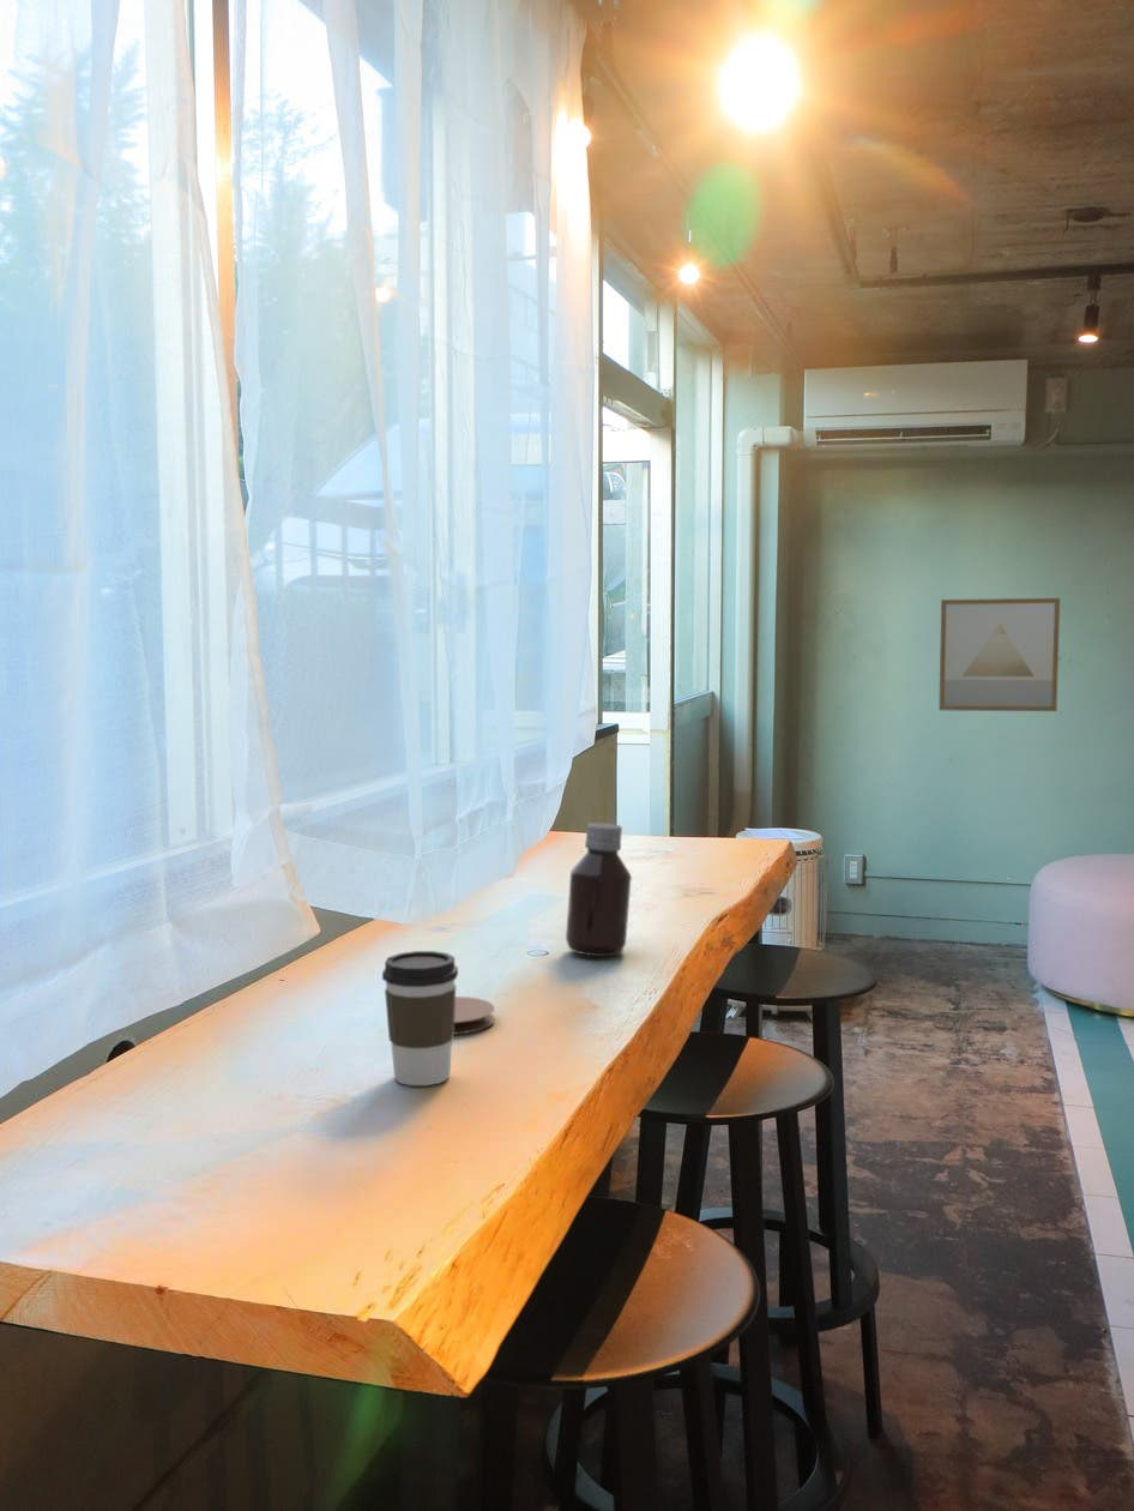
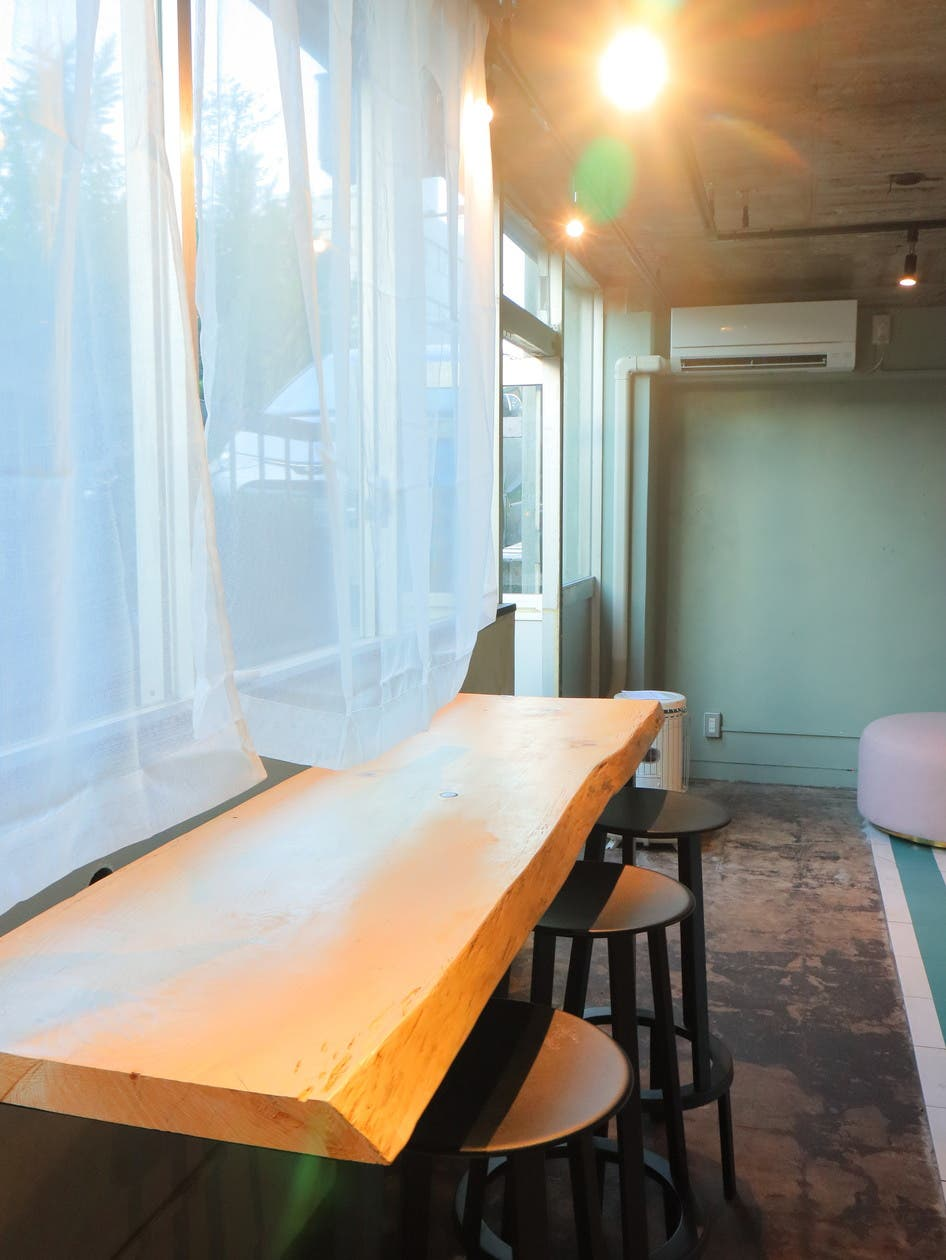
- coaster (454, 1015)
- bottle (598, 887)
- wall art (997, 655)
- coffee cup (421, 1017)
